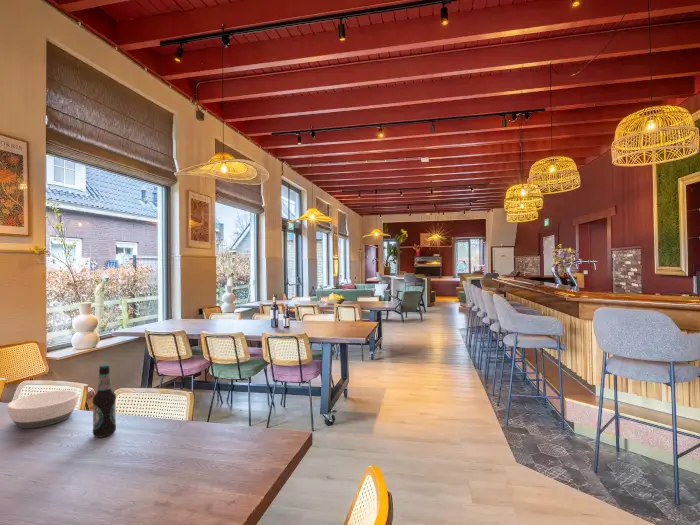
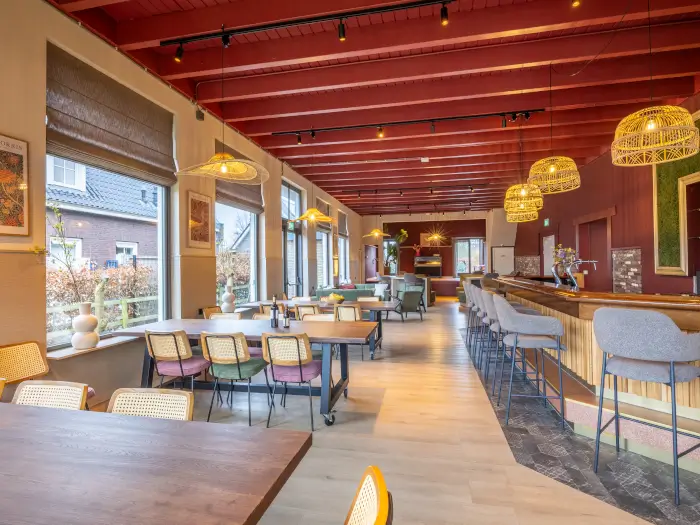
- bottle (104, 399)
- bowl (44, 409)
